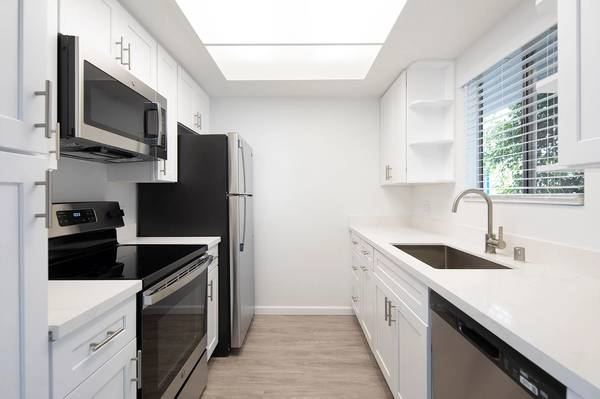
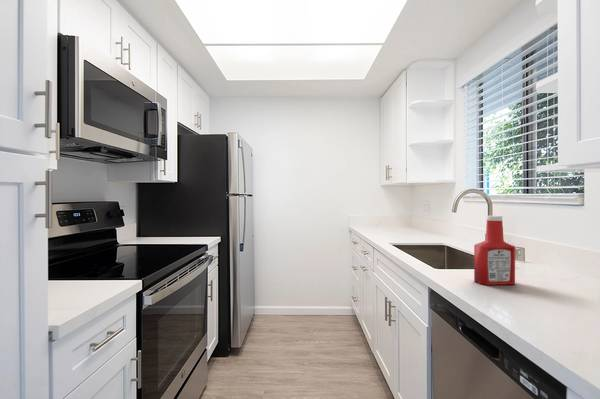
+ soap bottle (494, 249)
